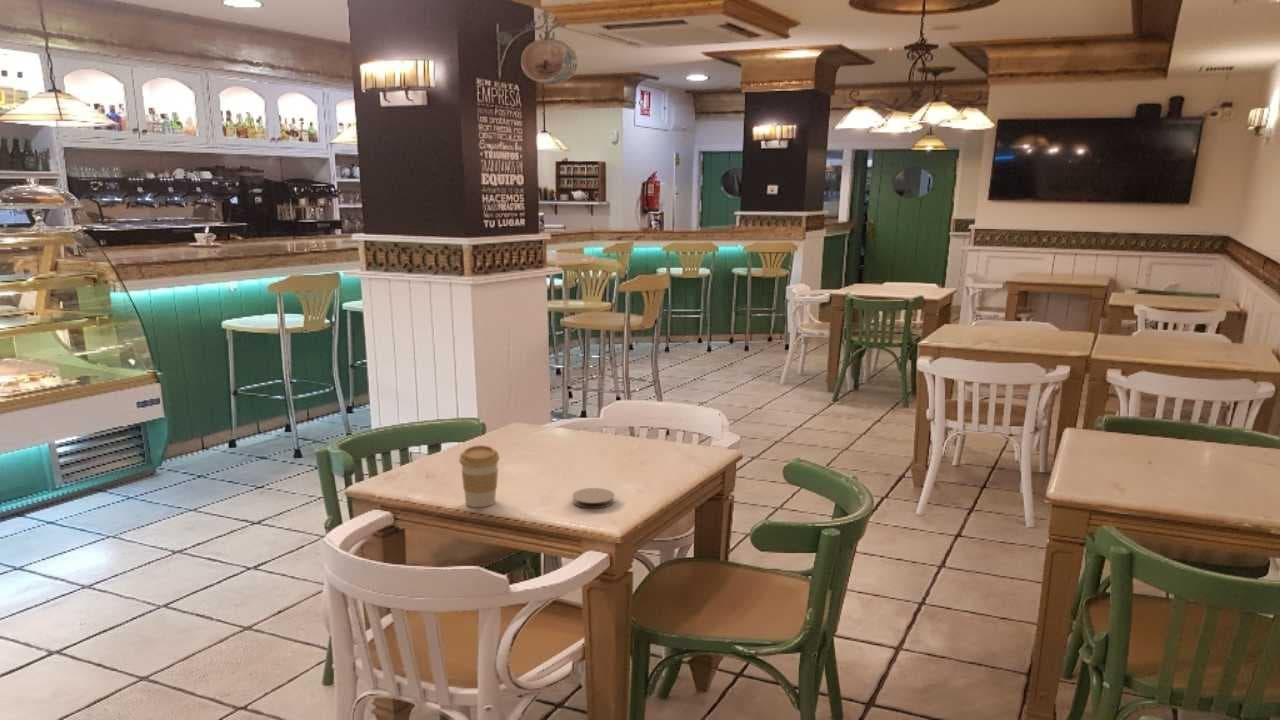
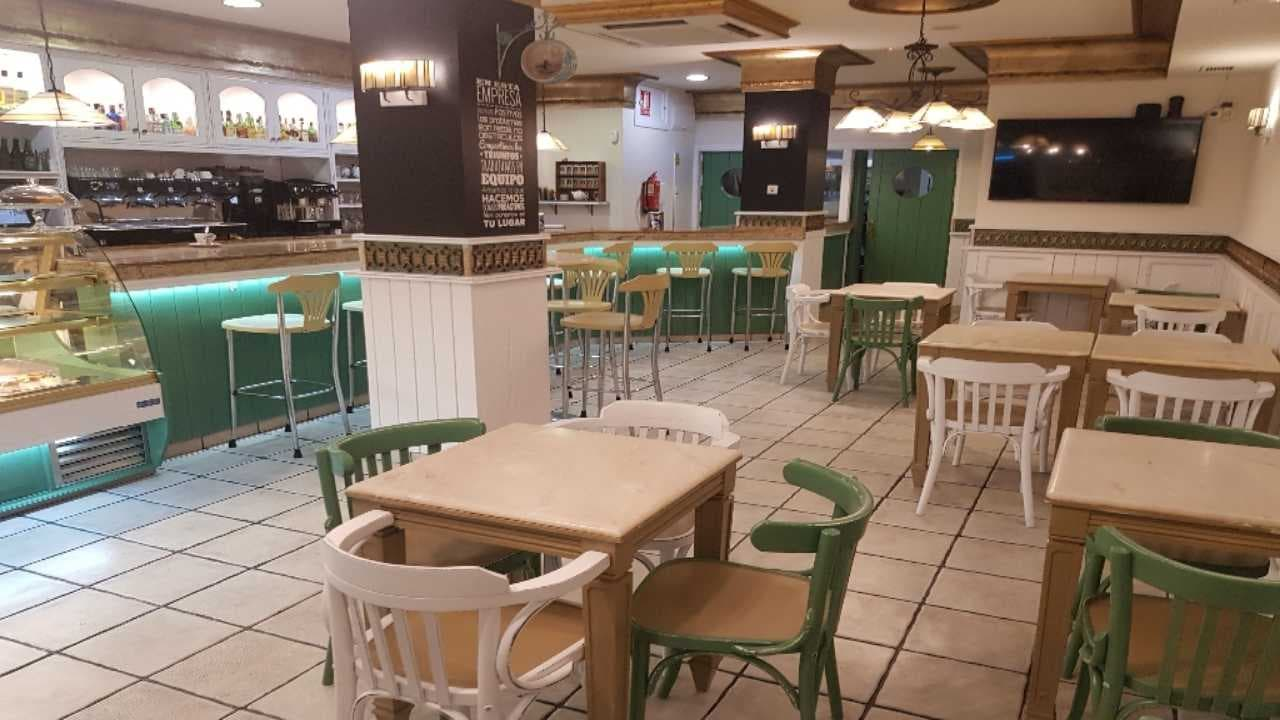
- coffee cup (479, 475)
- coaster (593, 497)
